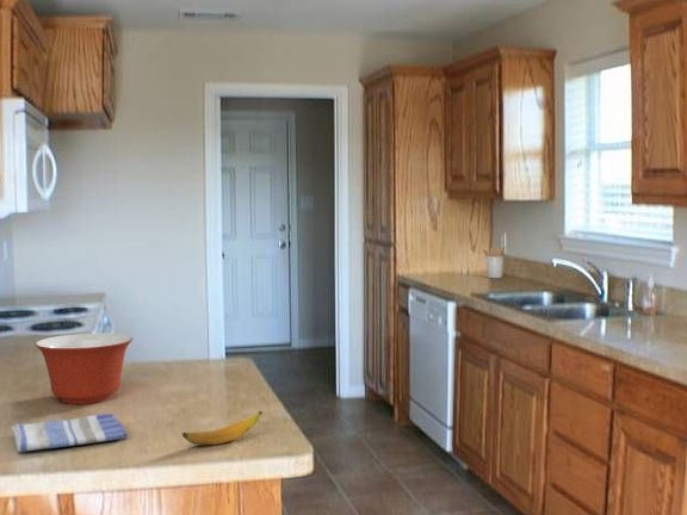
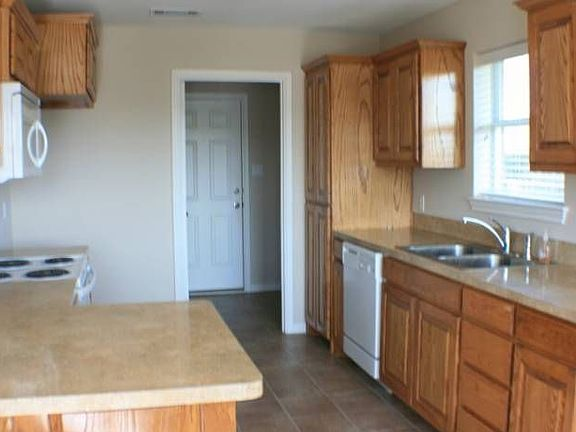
- mixing bowl (85, 368)
- dish towel (68, 430)
- banana (223, 429)
- utensil holder (495, 261)
